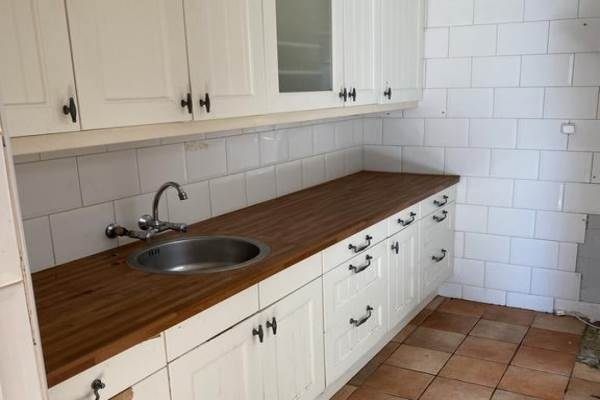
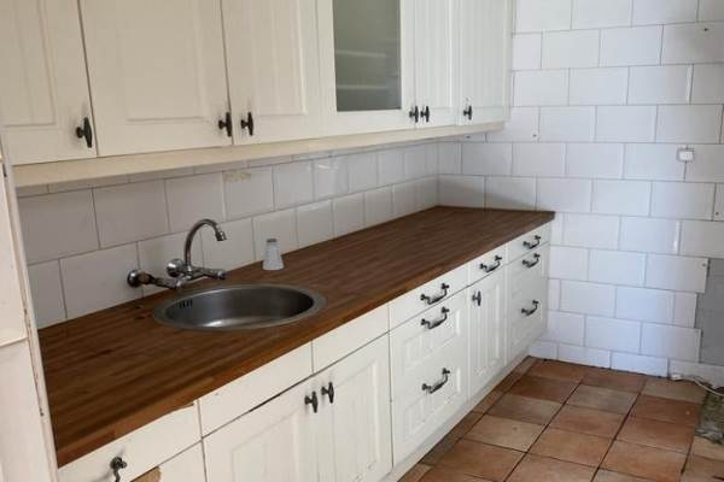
+ saltshaker (272, 253)
